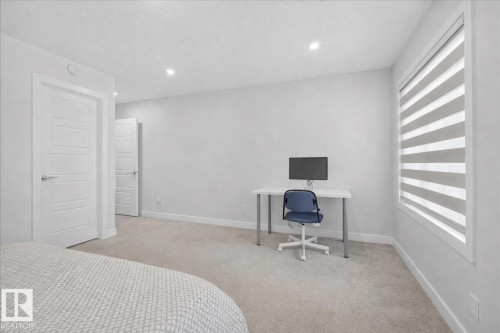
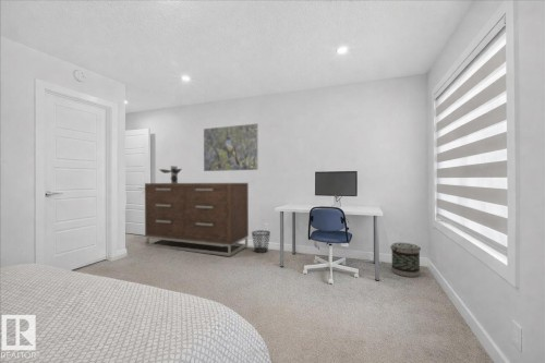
+ wastebasket (261, 241)
+ dresser (195, 215)
+ lamp (171, 174)
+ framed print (229, 148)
+ basket (405, 258)
